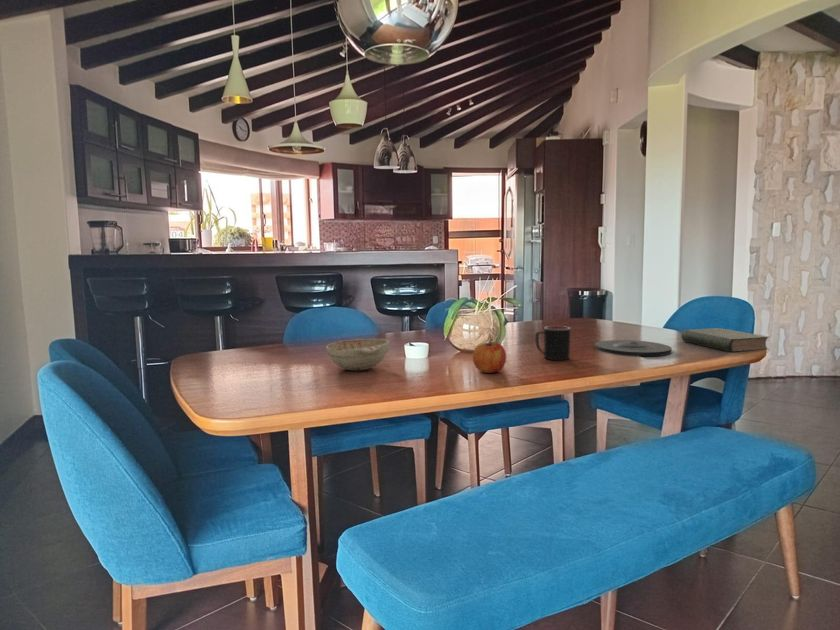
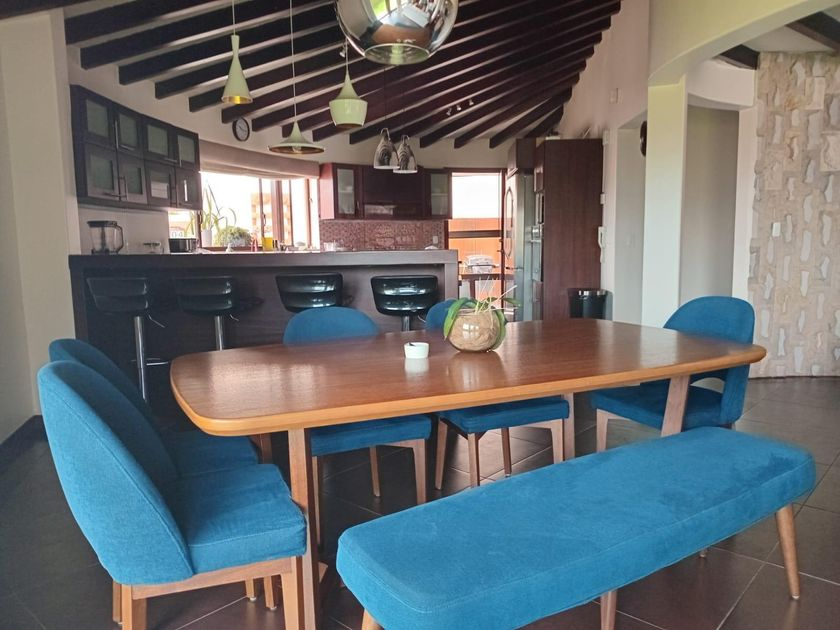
- mug (552, 343)
- book (723, 339)
- decorative bowl (358, 354)
- apple (489, 355)
- plate (632, 345)
